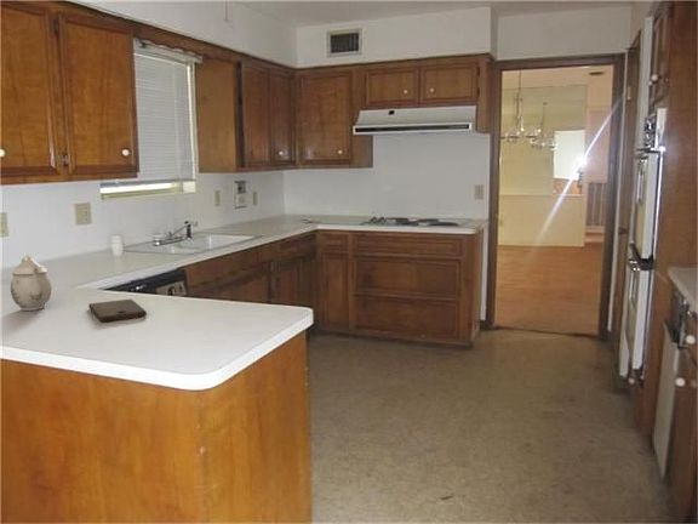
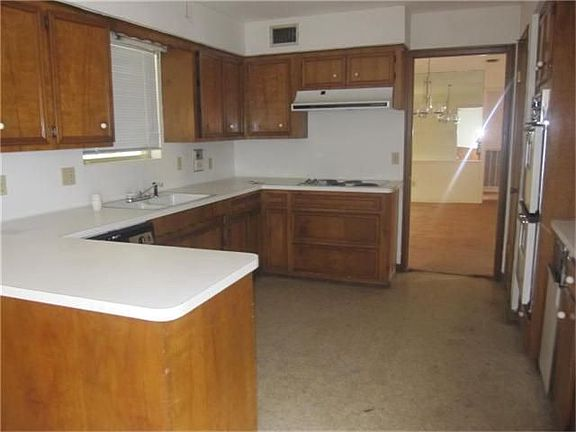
- teapot (30, 281)
- cutting board (116, 309)
